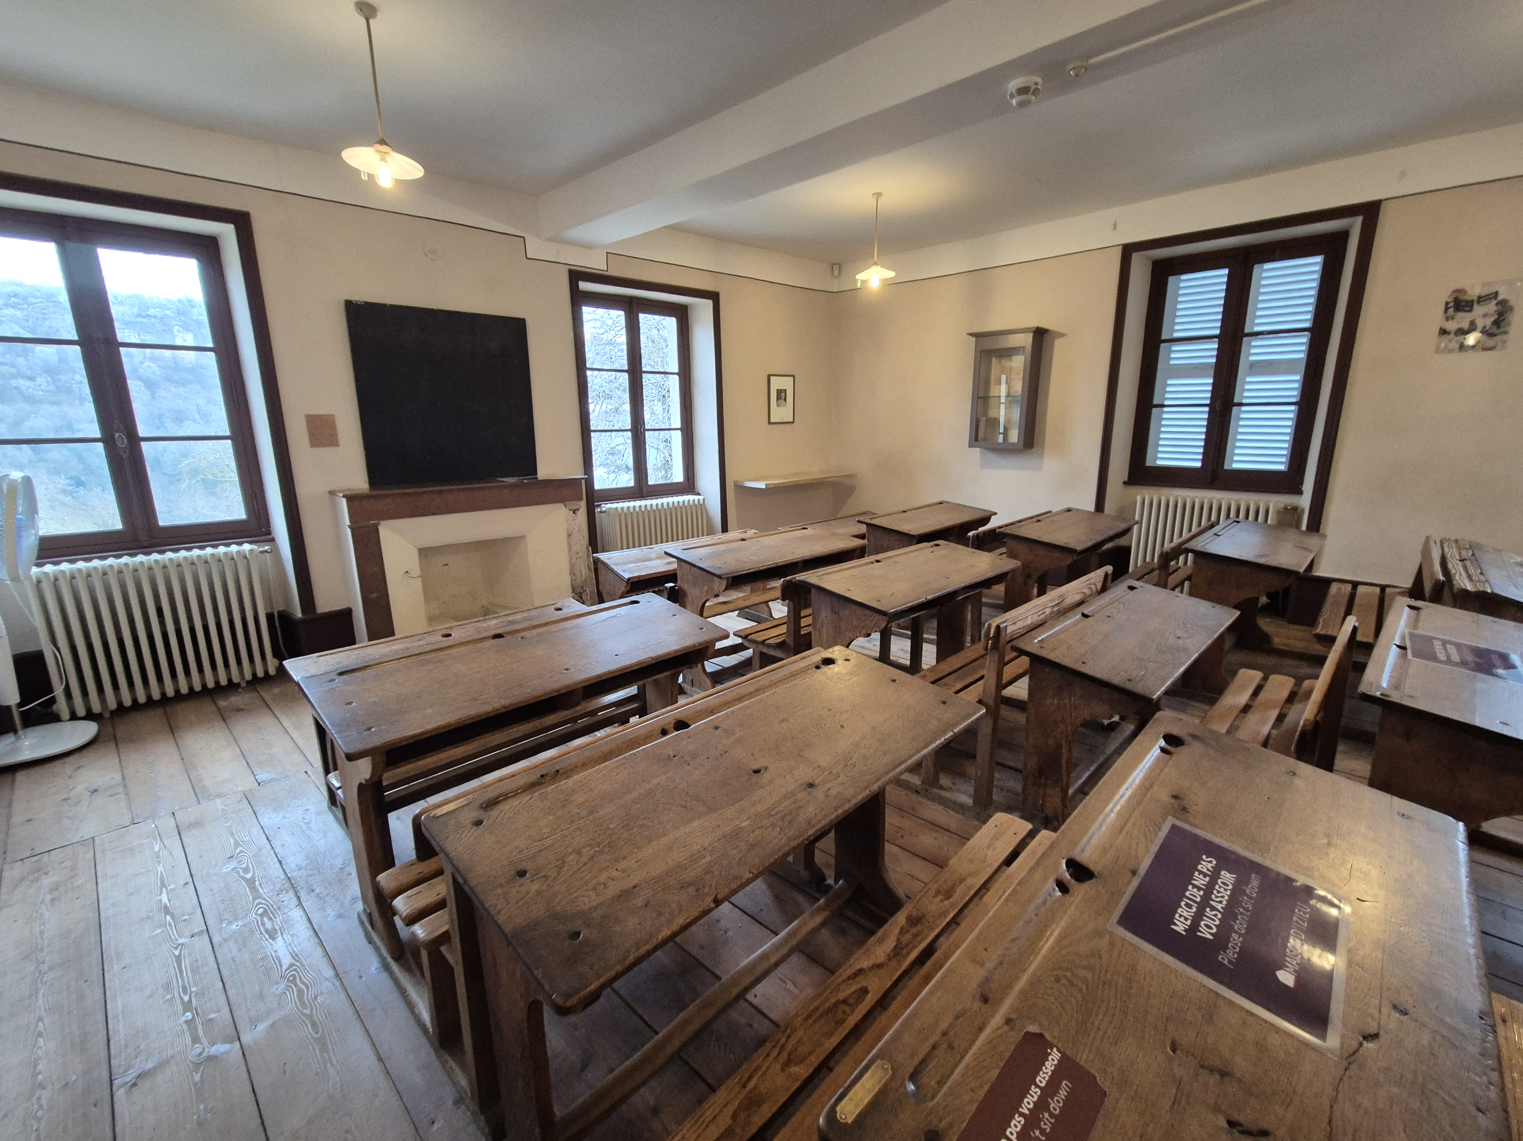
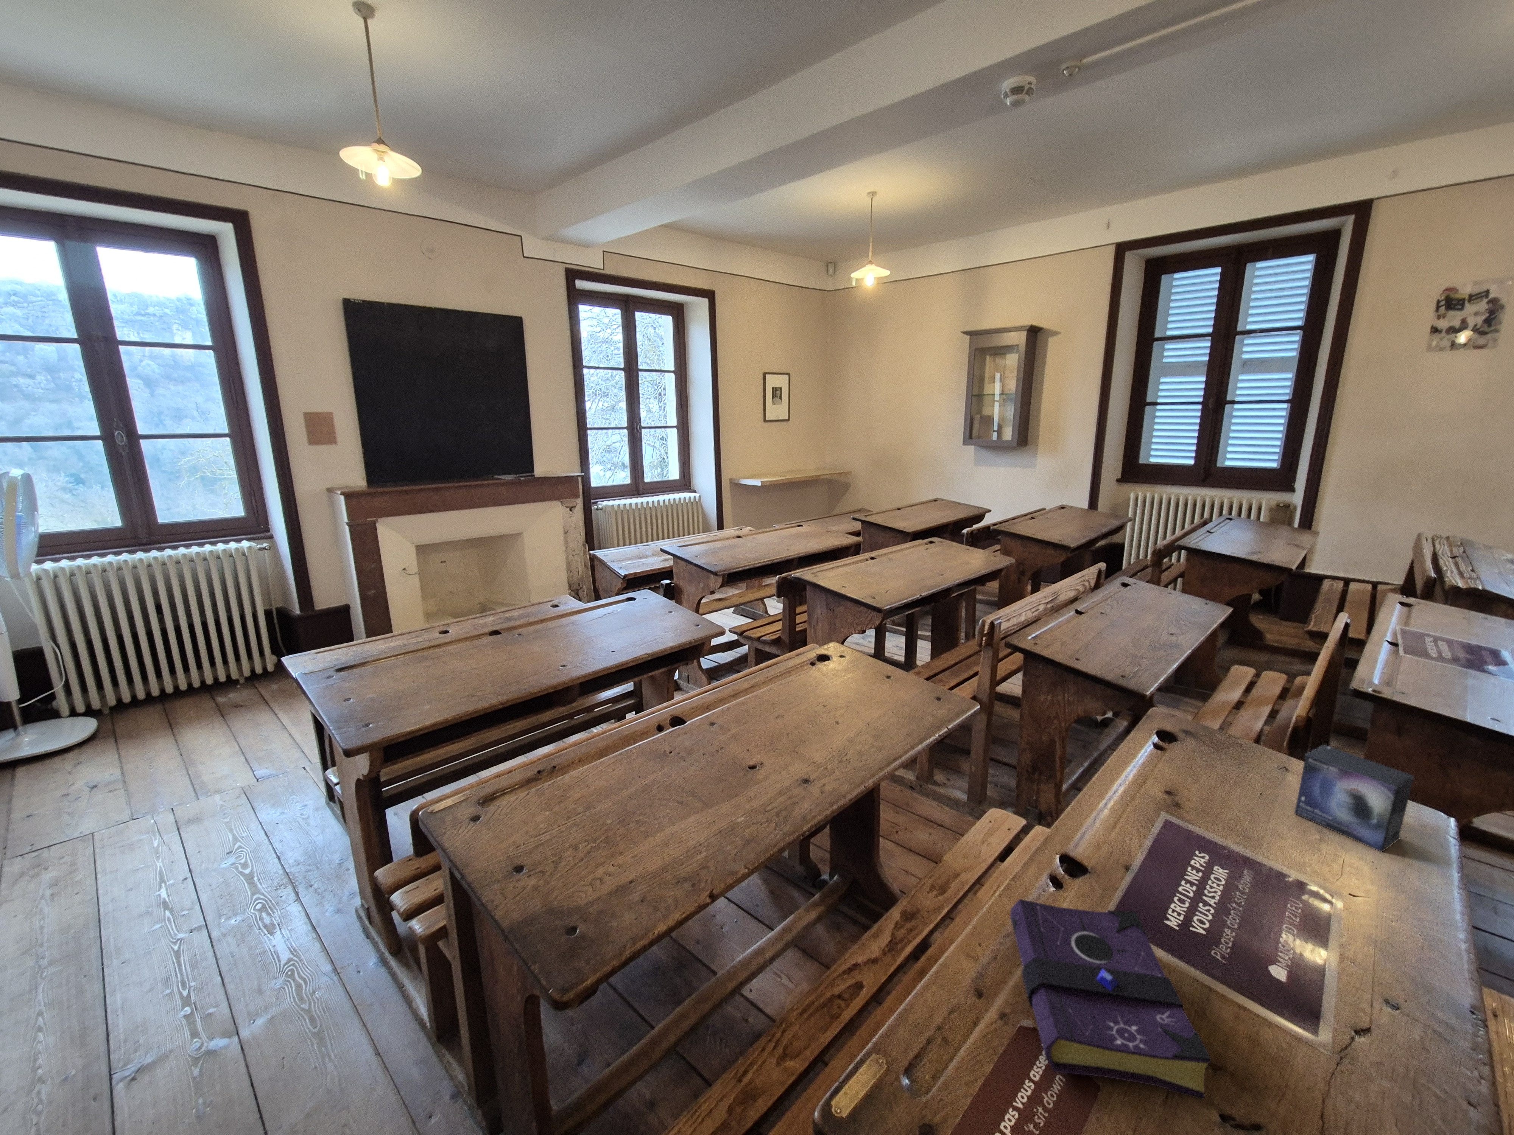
+ book (1093, 981)
+ small box (1351, 795)
